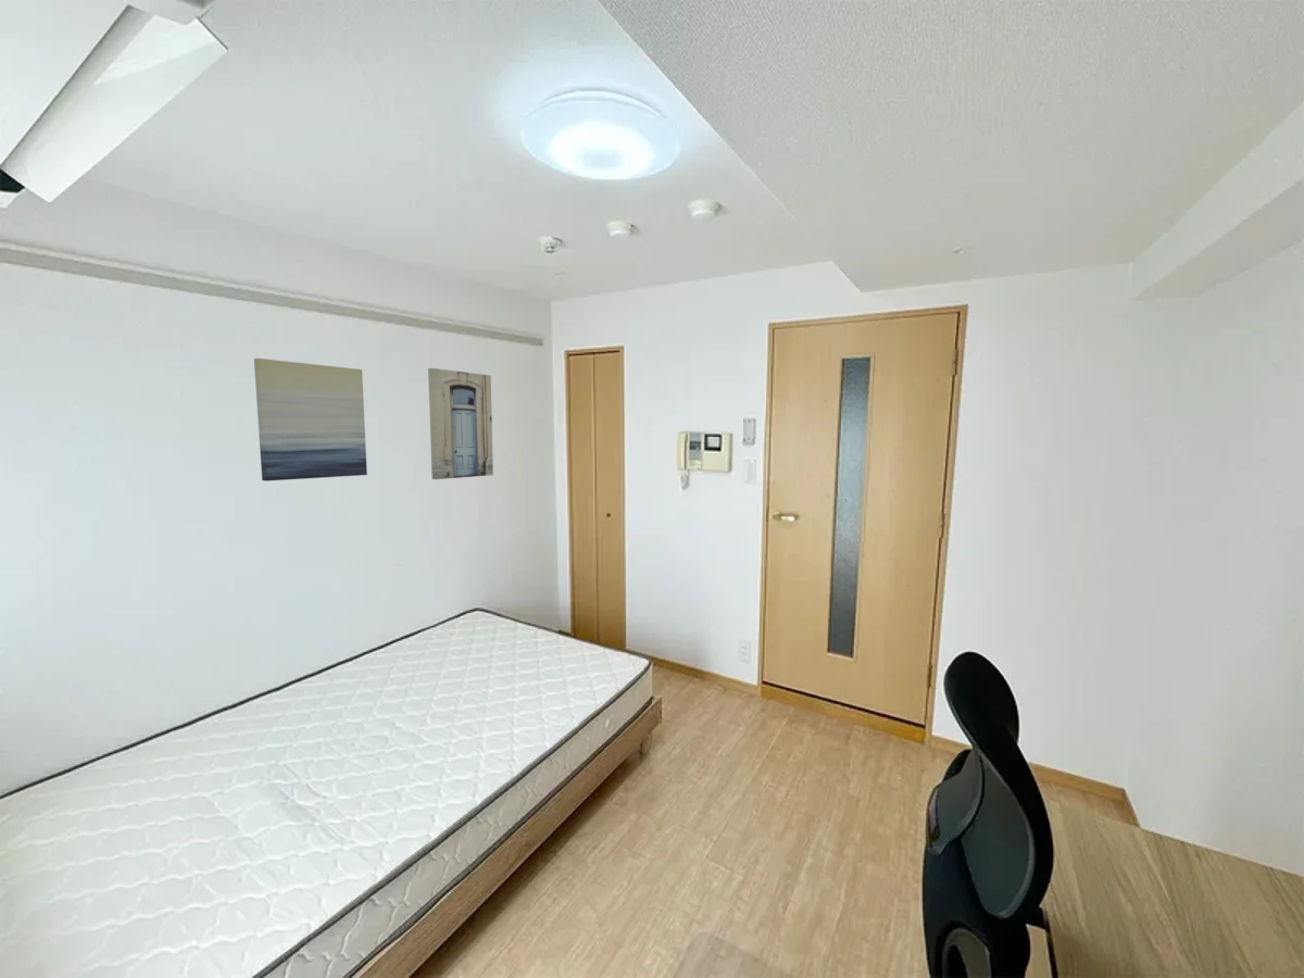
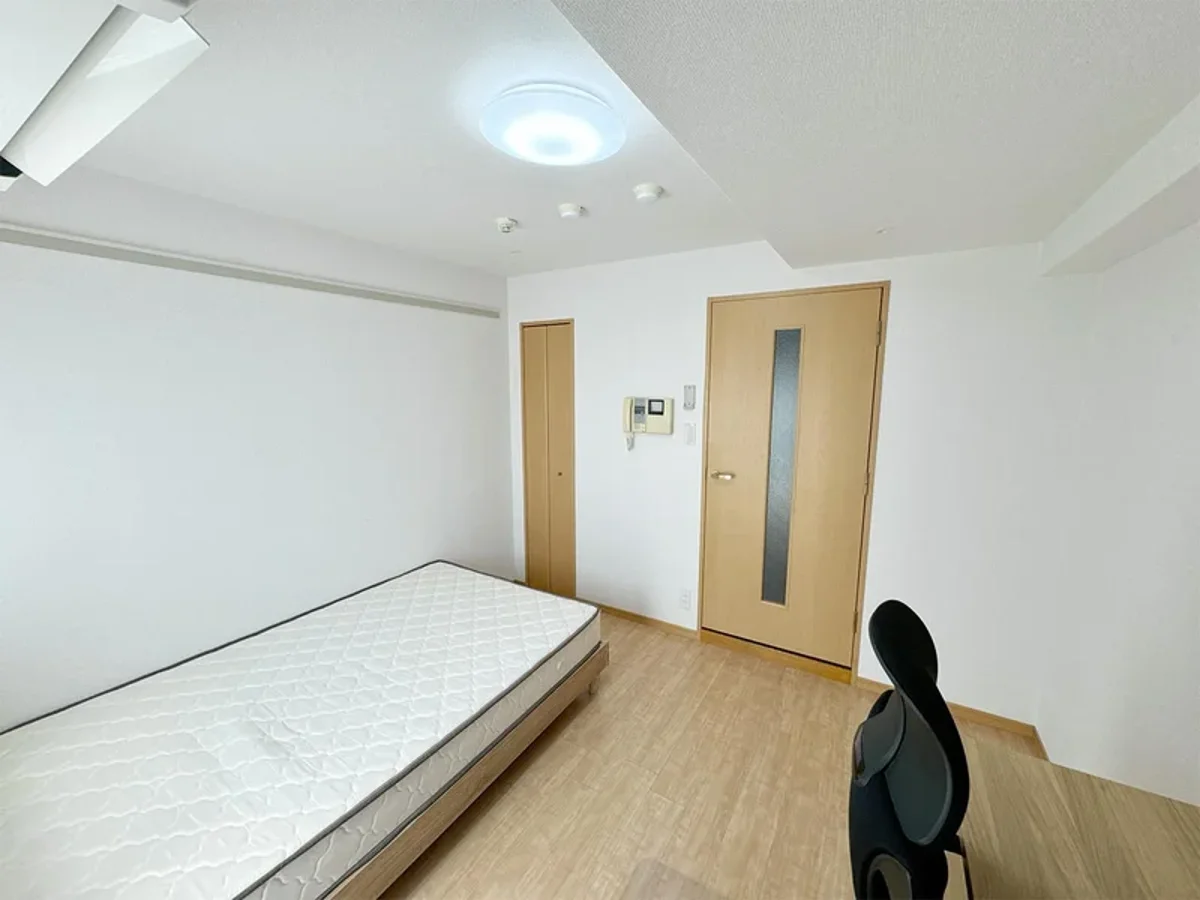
- wall art (462, 425)
- wall art (315, 422)
